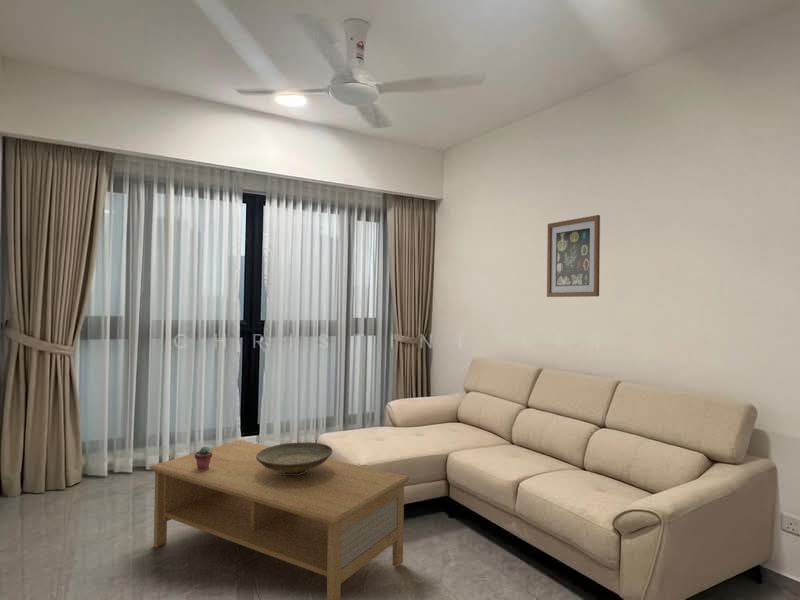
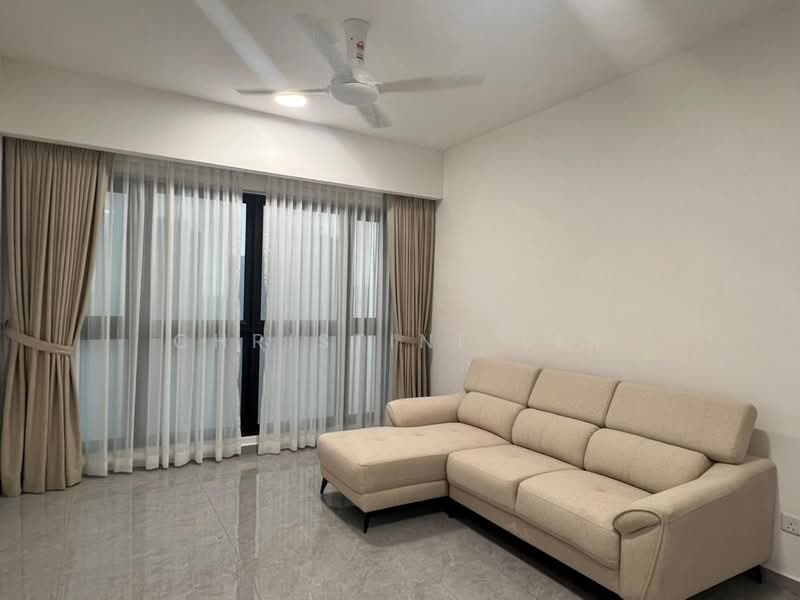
- decorative bowl (294, 461)
- coffee table (276, 512)
- wall art (572, 258)
- potted succulent (203, 456)
